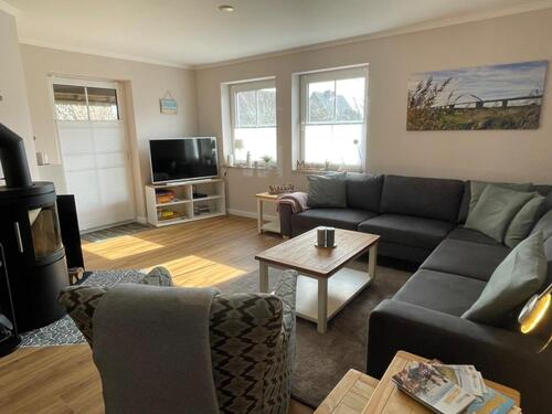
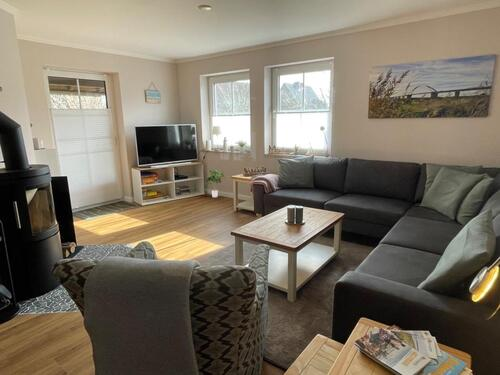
+ potted plant (214, 183)
